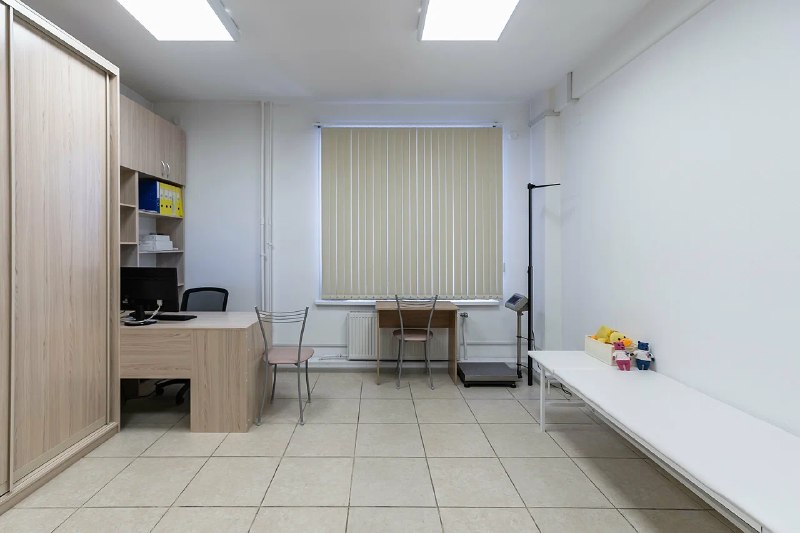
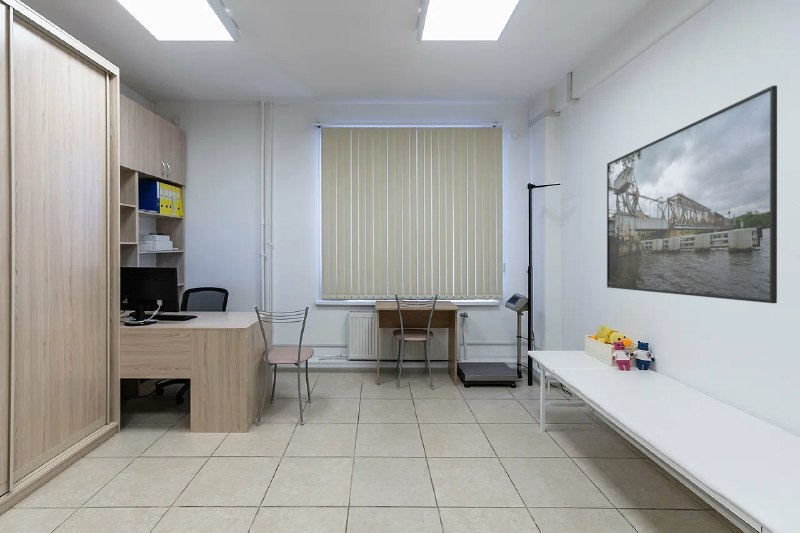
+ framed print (668, 214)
